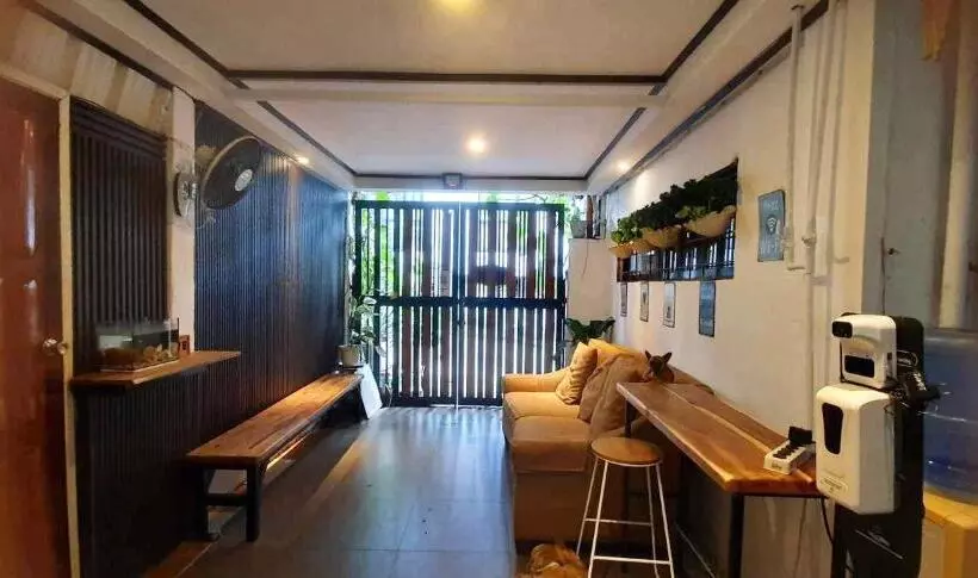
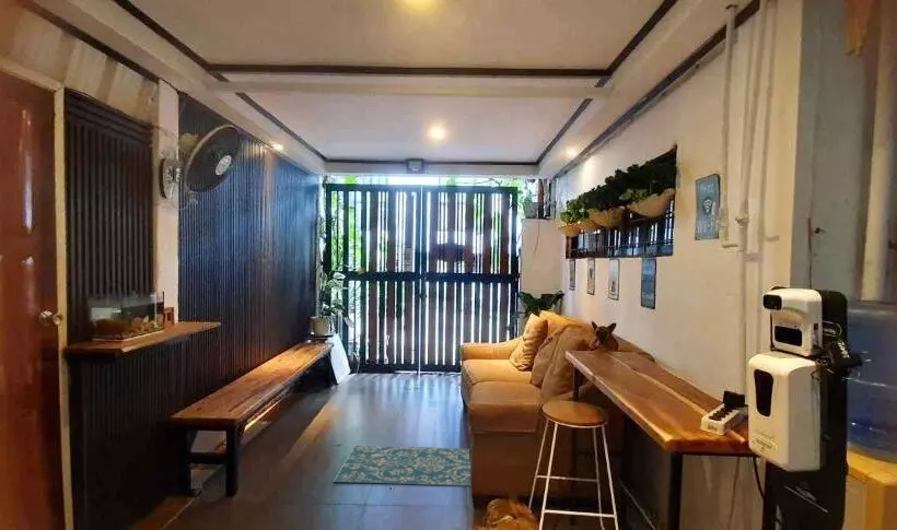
+ rug (429, 464)
